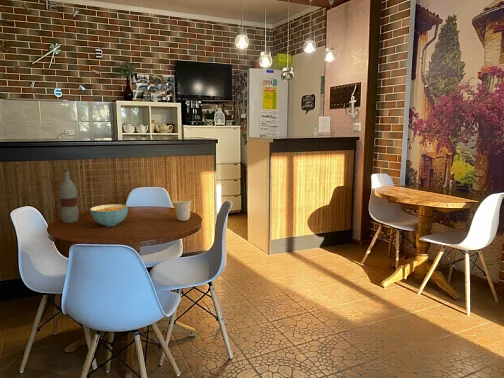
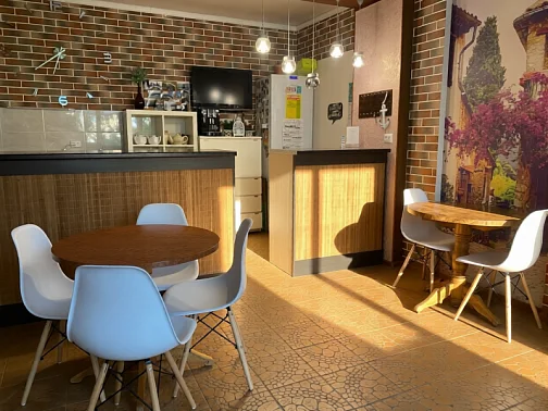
- cereal bowl (109, 216)
- cup (182, 210)
- bottle (68, 195)
